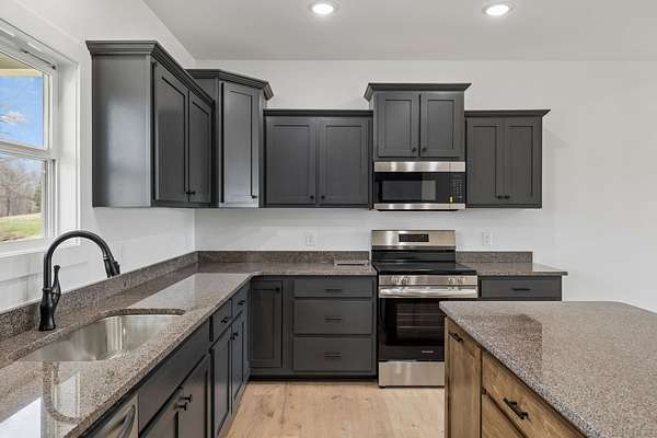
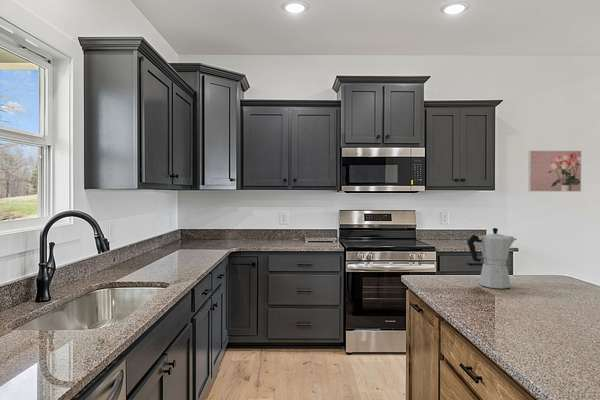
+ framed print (554, 171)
+ moka pot (491, 256)
